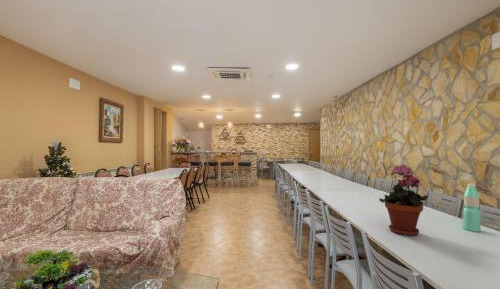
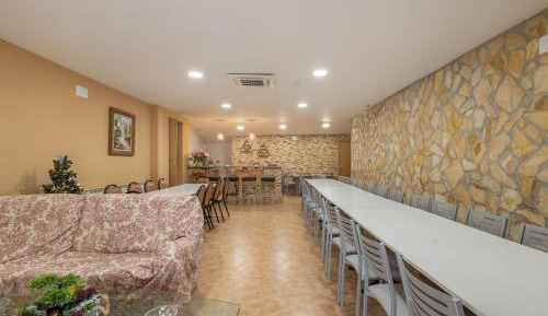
- water bottle (471, 206)
- potted plant (404, 198)
